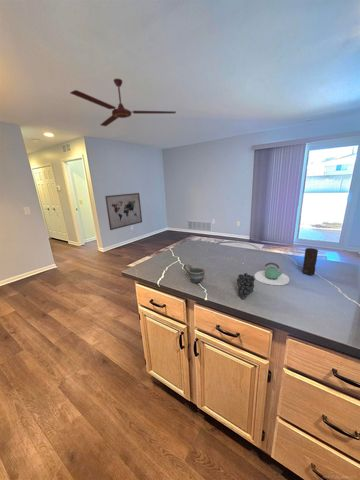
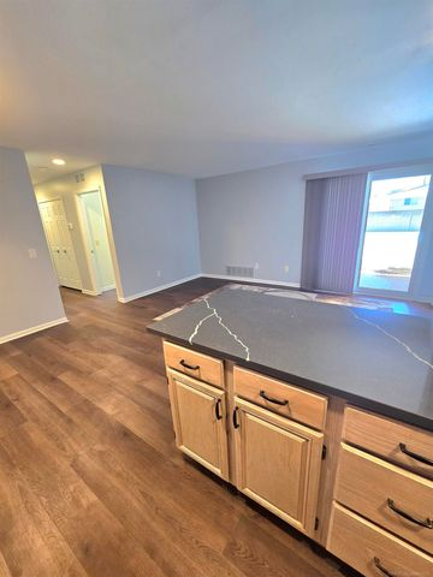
- ceiling fan (122, 104)
- teapot (272, 270)
- candle (309, 261)
- fruit (243, 283)
- cup (195, 272)
- wall art (125, 210)
